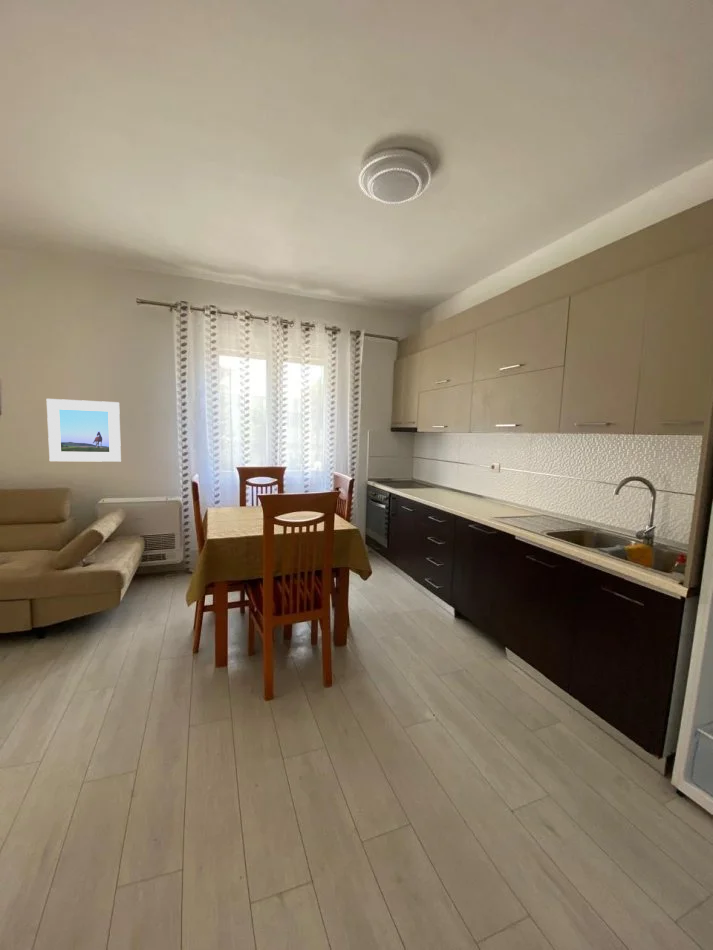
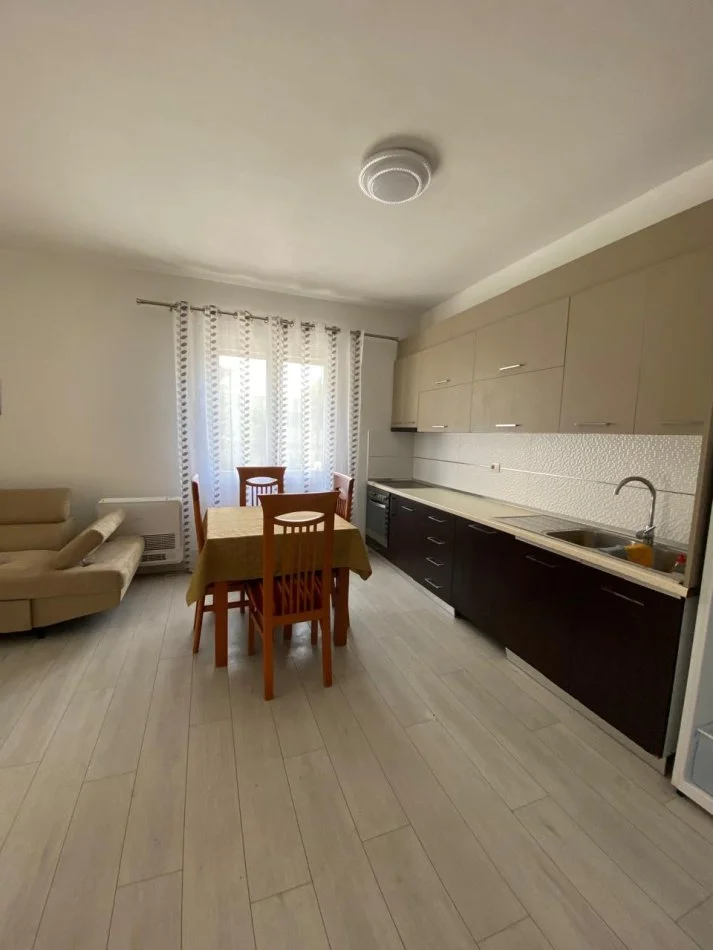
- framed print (85, 431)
